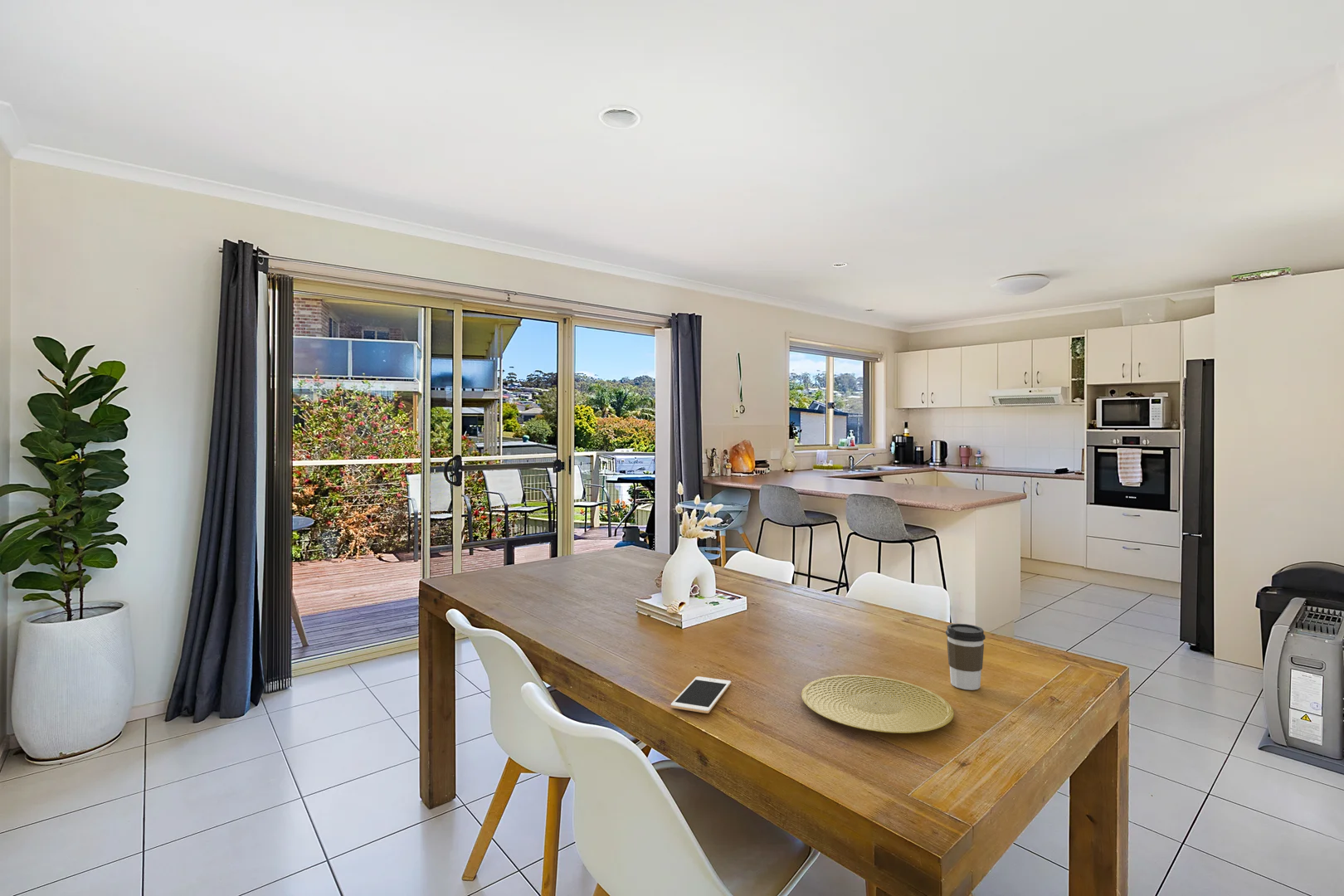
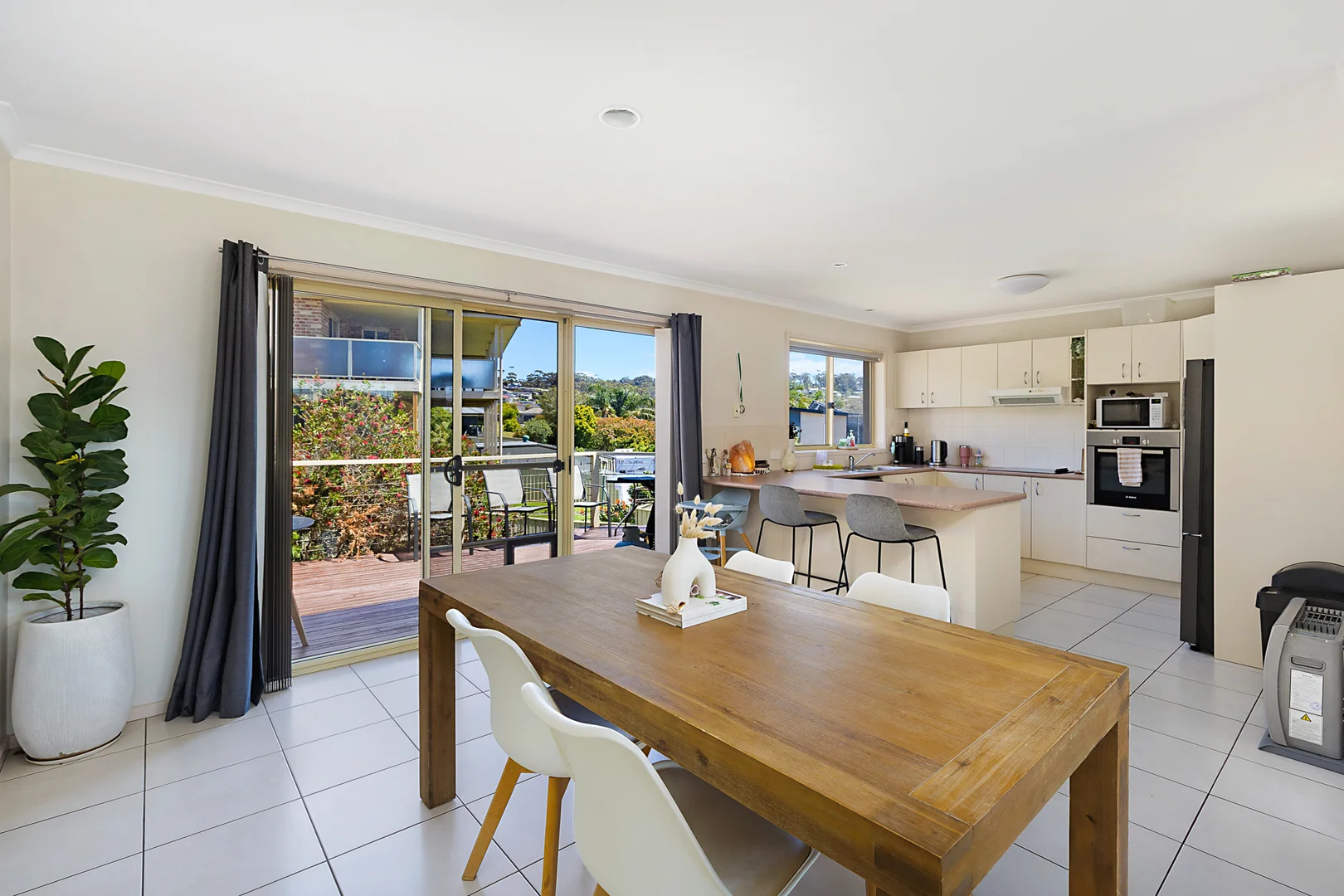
- coffee cup (965, 656)
- plate (874, 703)
- cell phone (702, 694)
